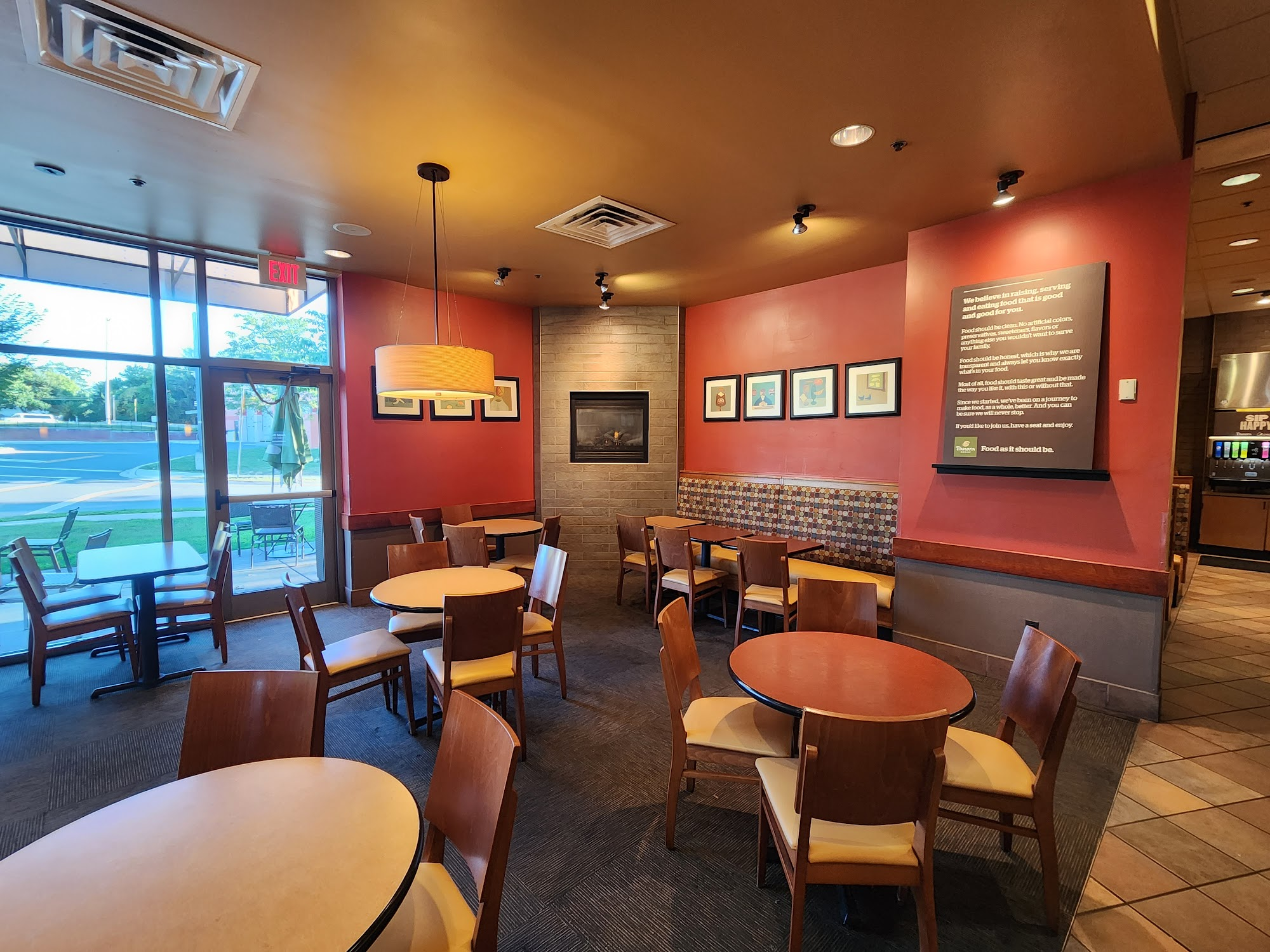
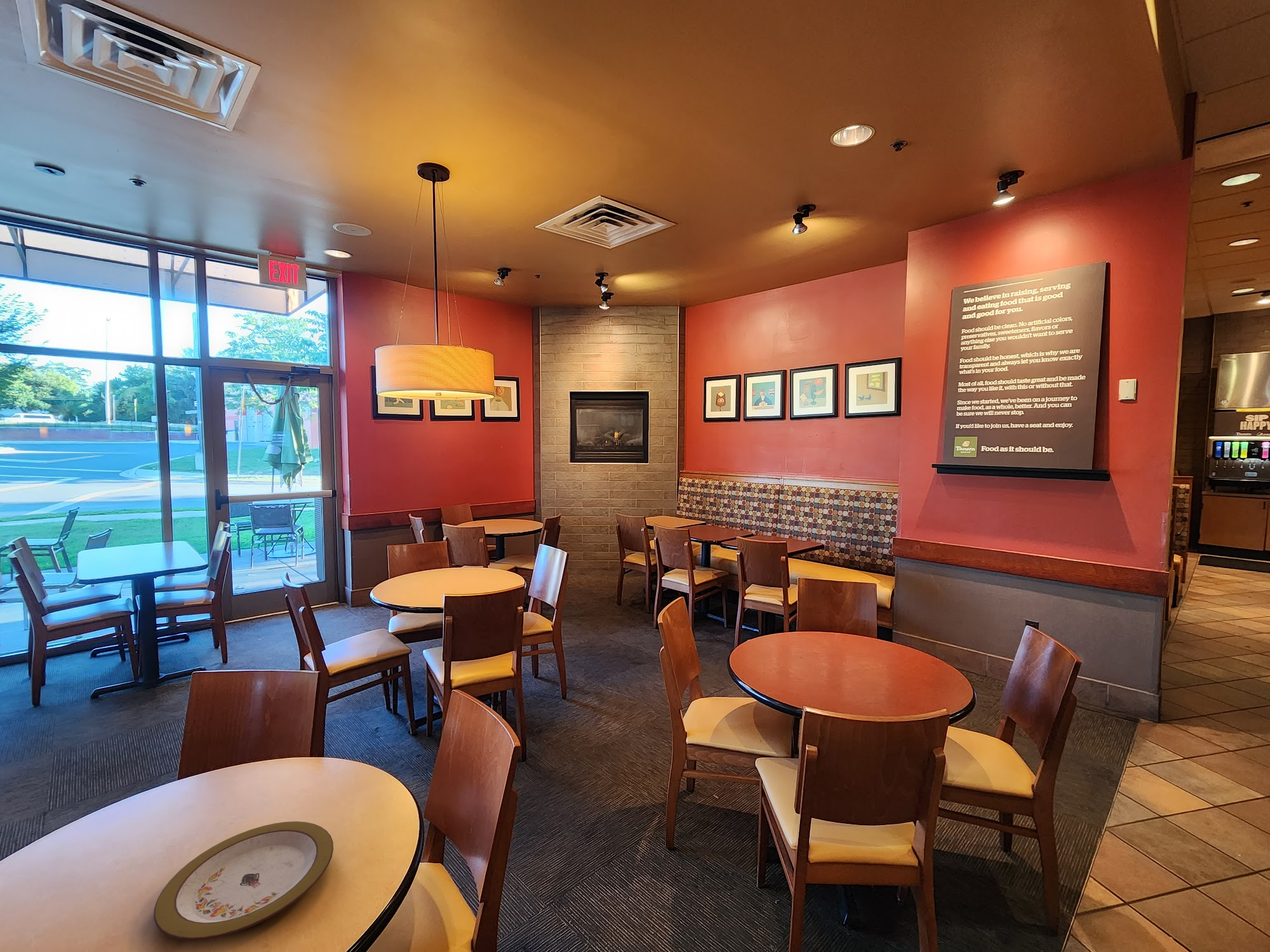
+ plate (251, 878)
